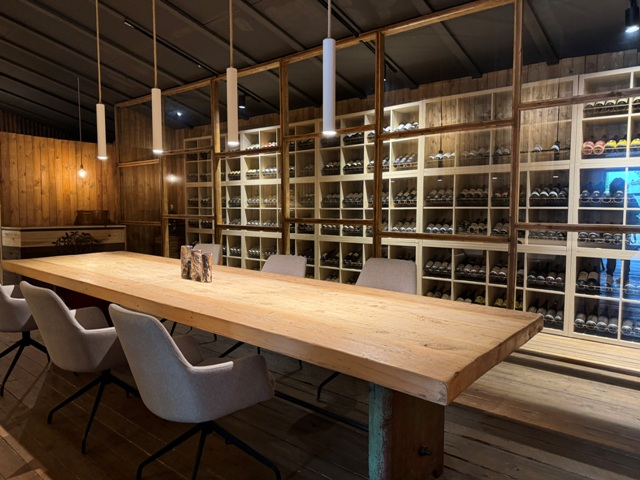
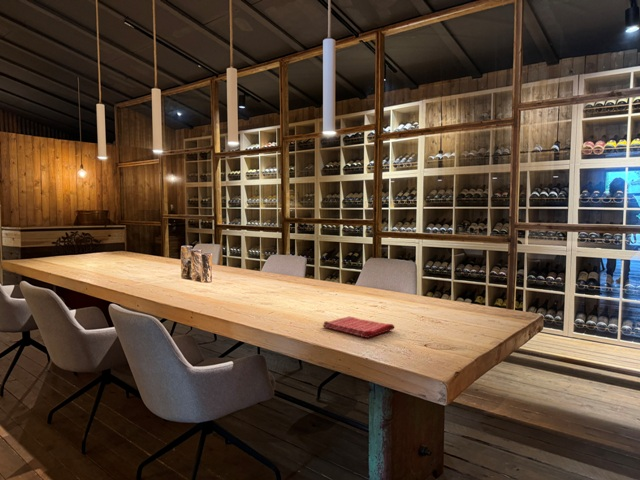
+ dish towel (358, 325)
